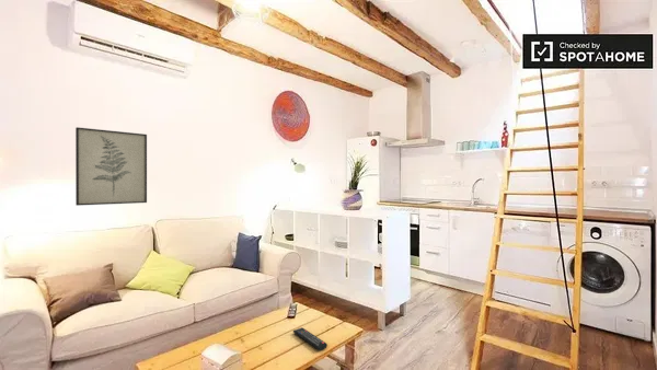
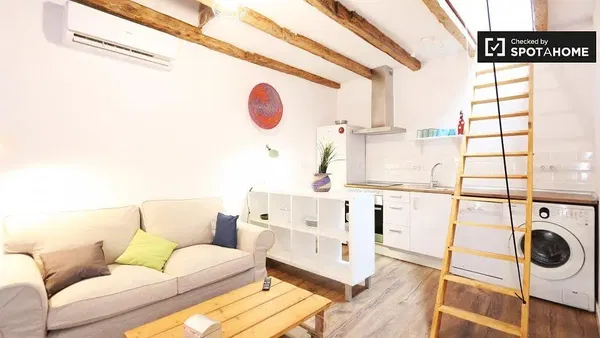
- wall art (113, 167)
- remote control (309, 338)
